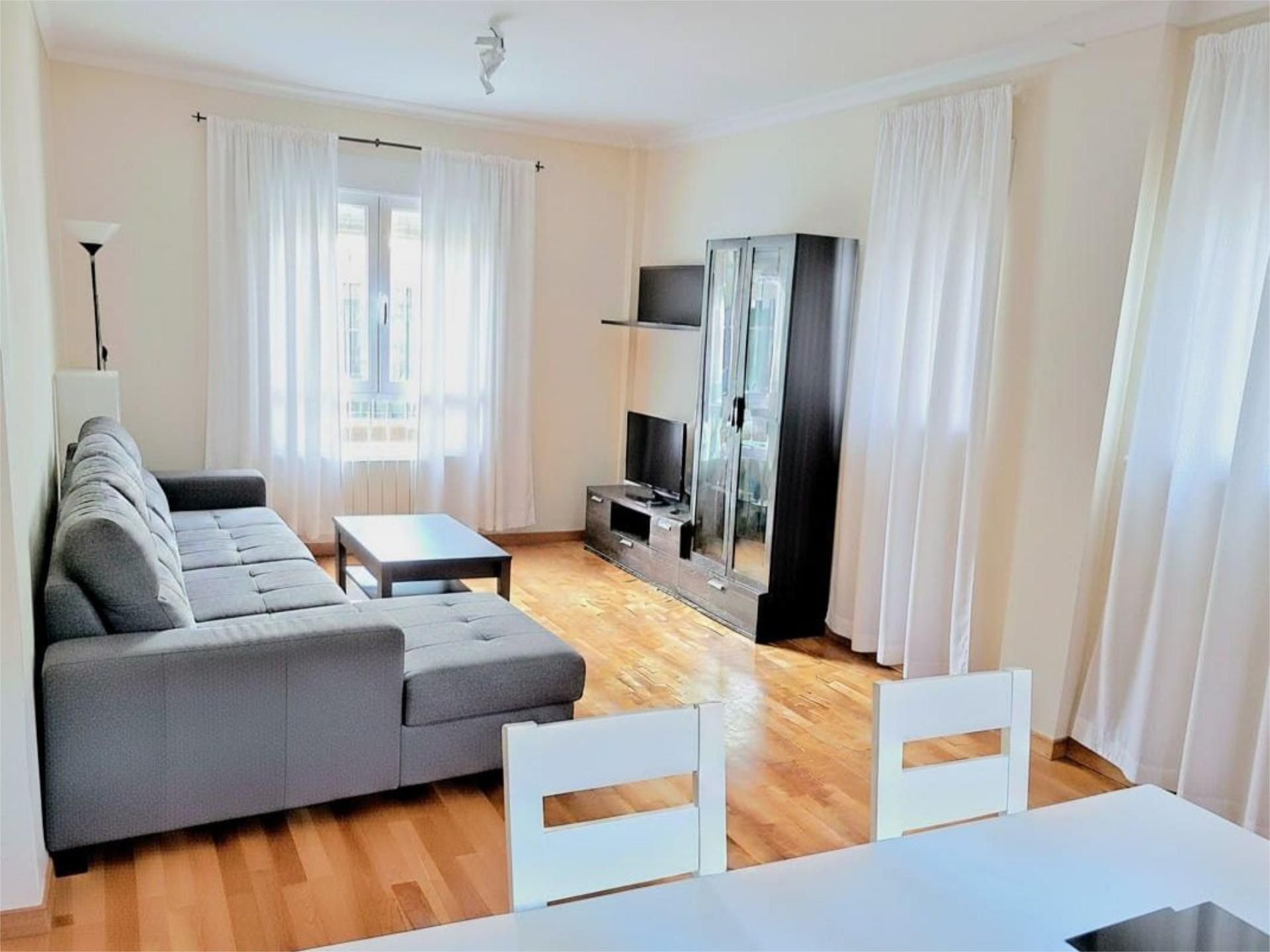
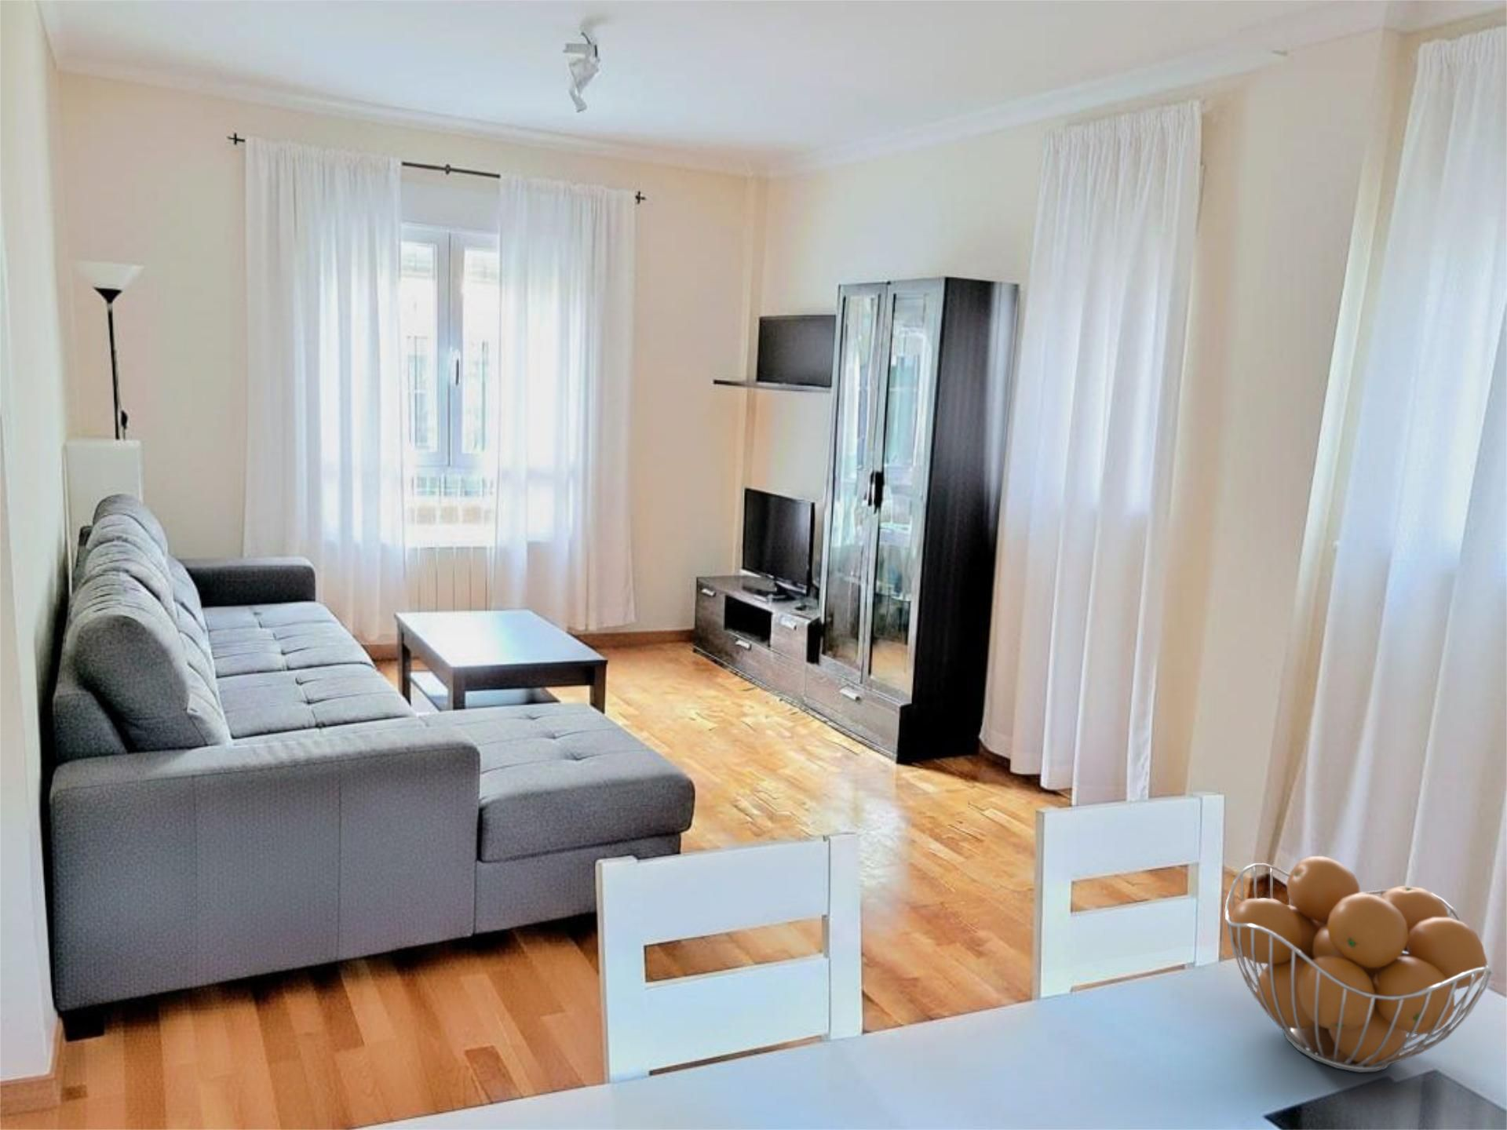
+ fruit basket (1348, 963)
